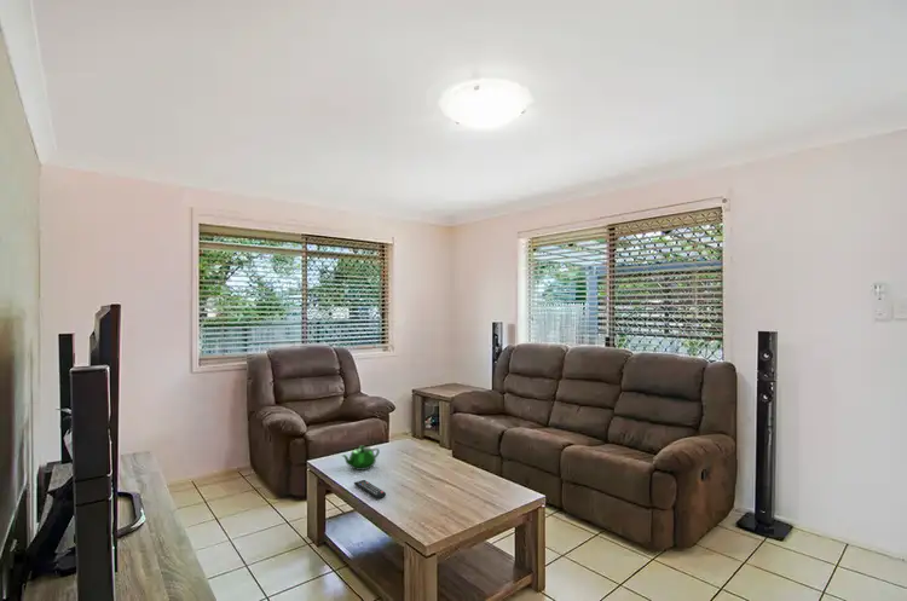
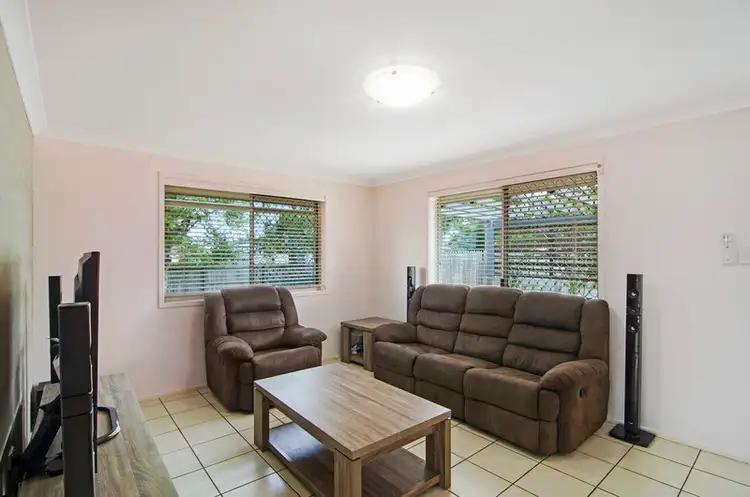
- teapot (360, 456)
- remote control (369, 489)
